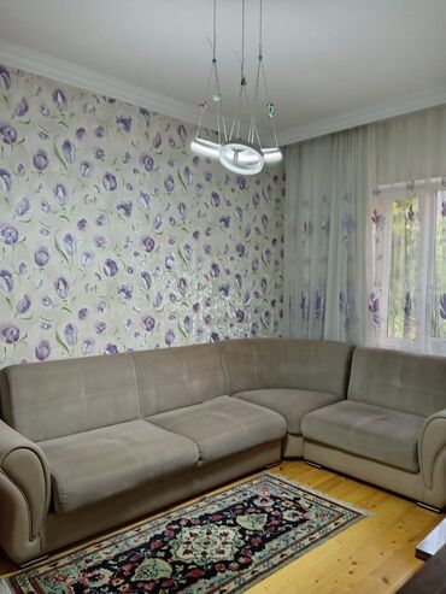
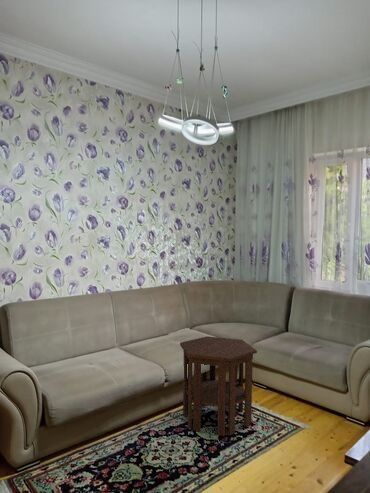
+ side table (216, 382)
